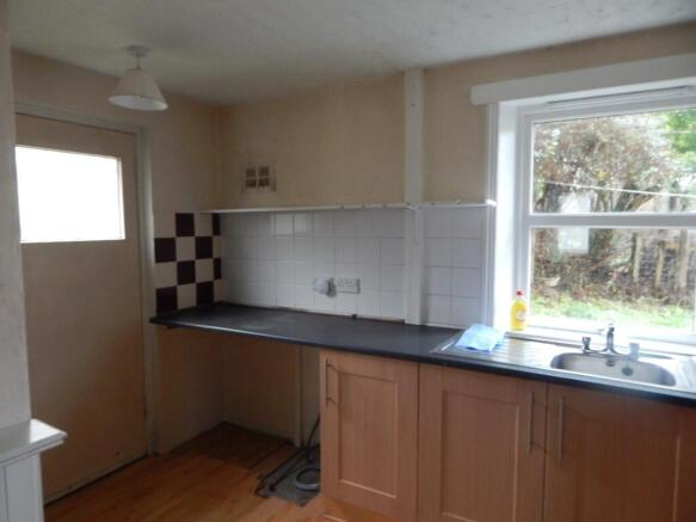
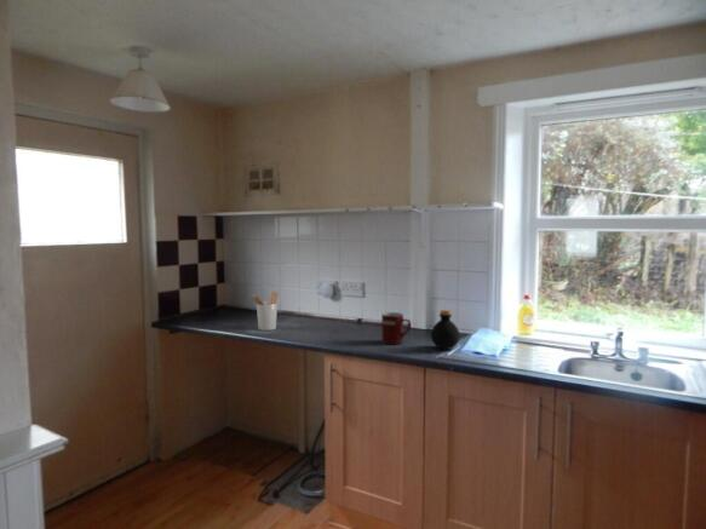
+ utensil holder (263, 310)
+ mug (396, 328)
+ bottle (444, 329)
